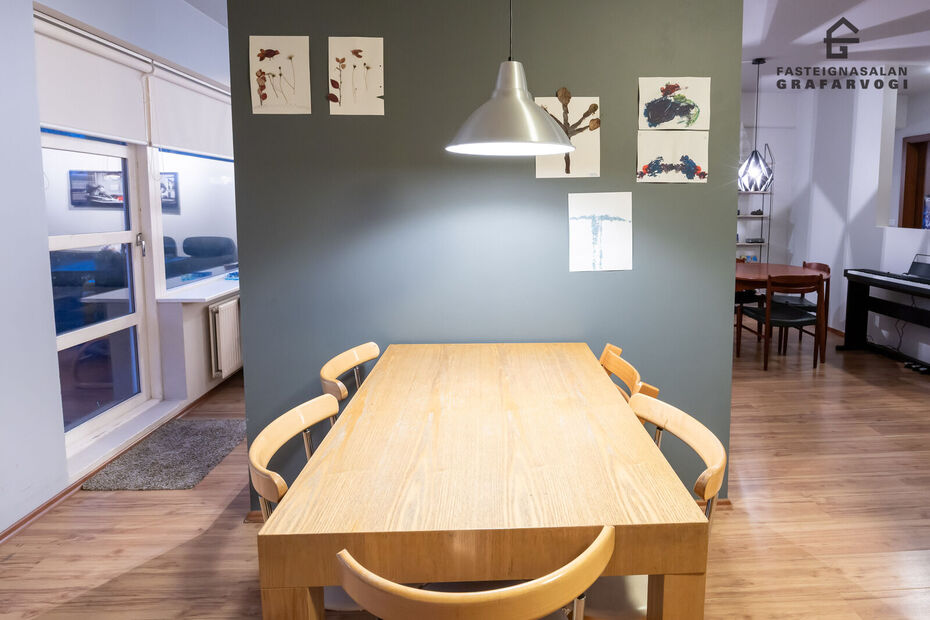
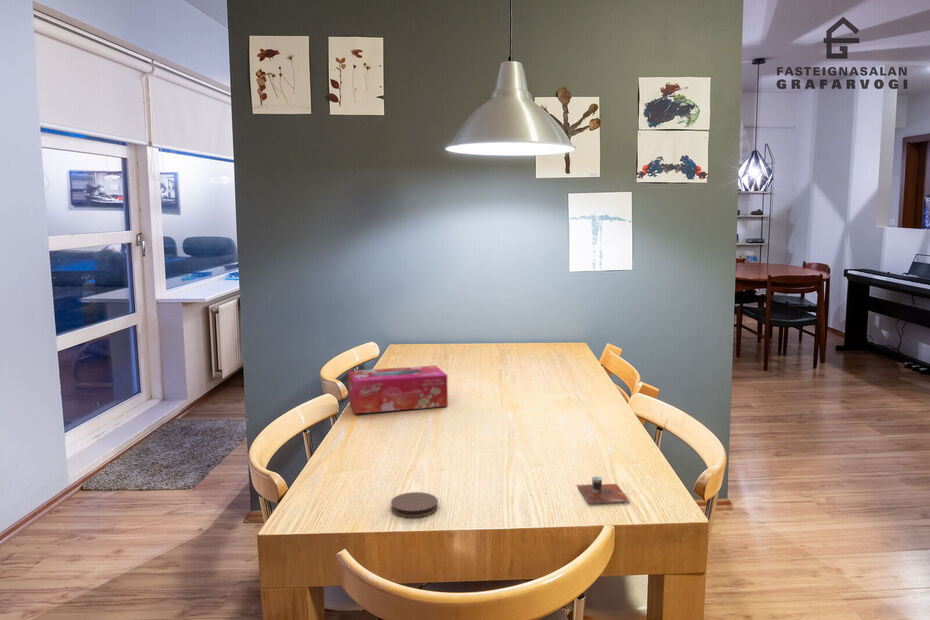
+ coaster (414, 504)
+ cup (602, 486)
+ tissue box (397, 388)
